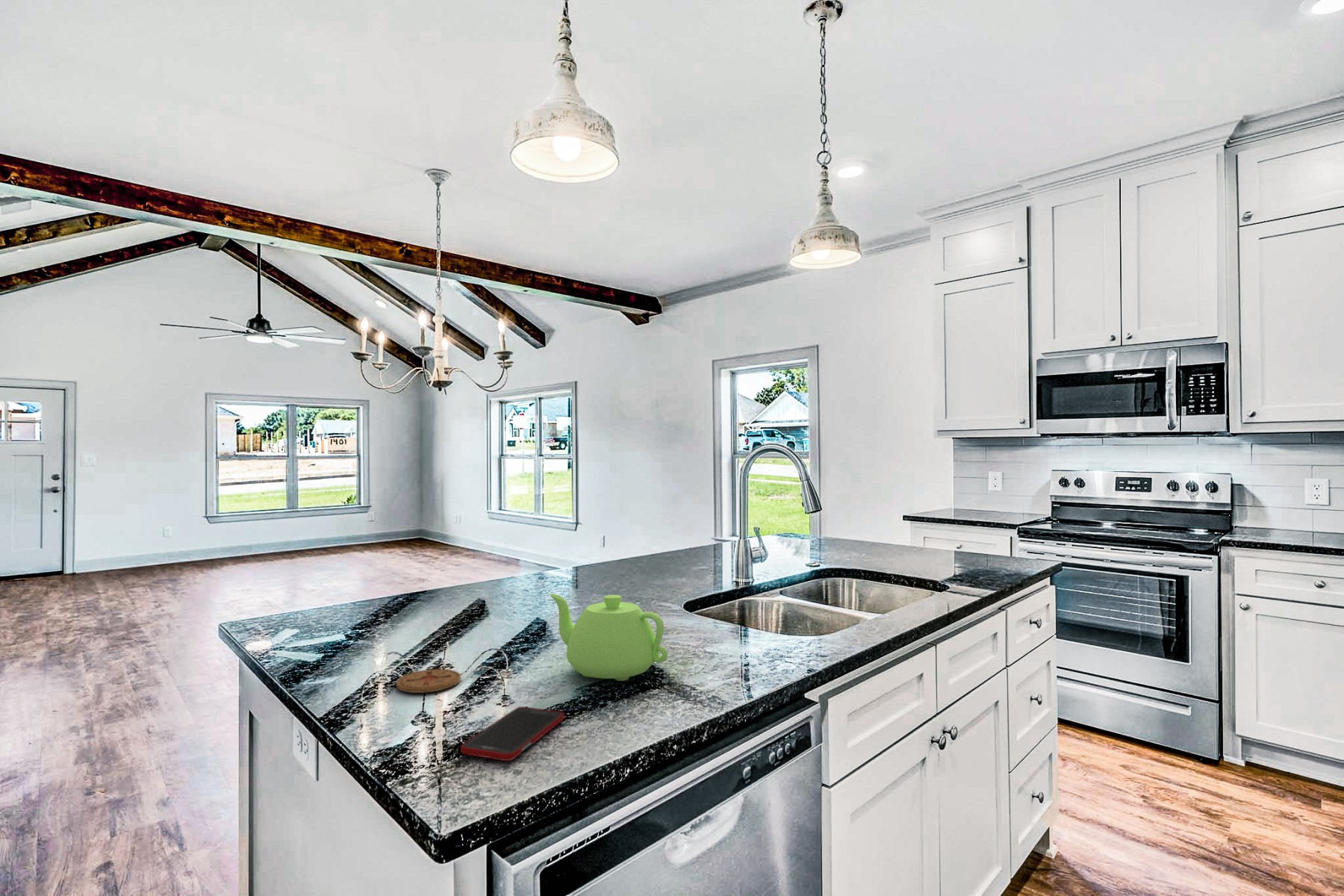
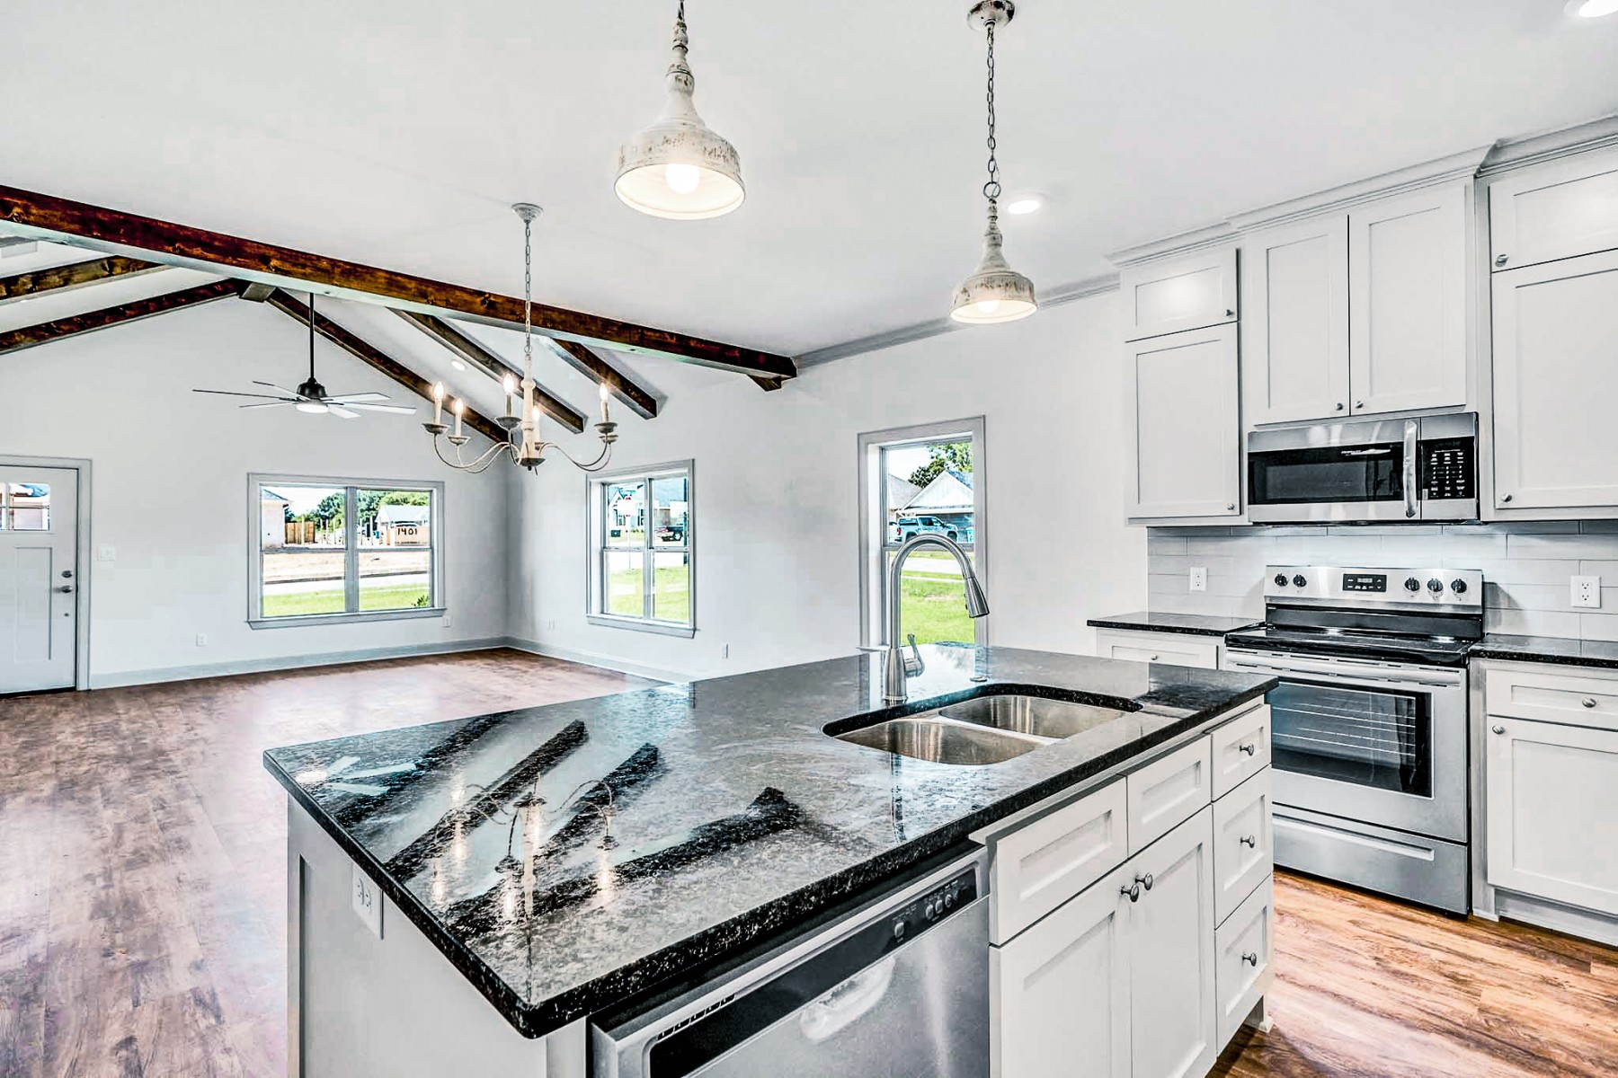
- teapot (607, 632)
- cell phone (515, 732)
- coaster (429, 680)
